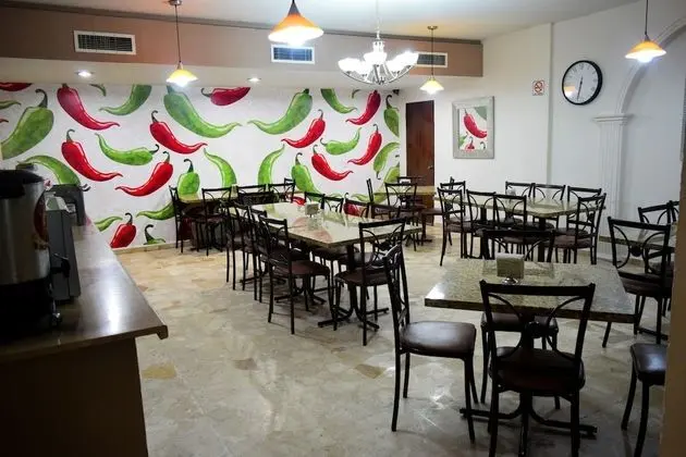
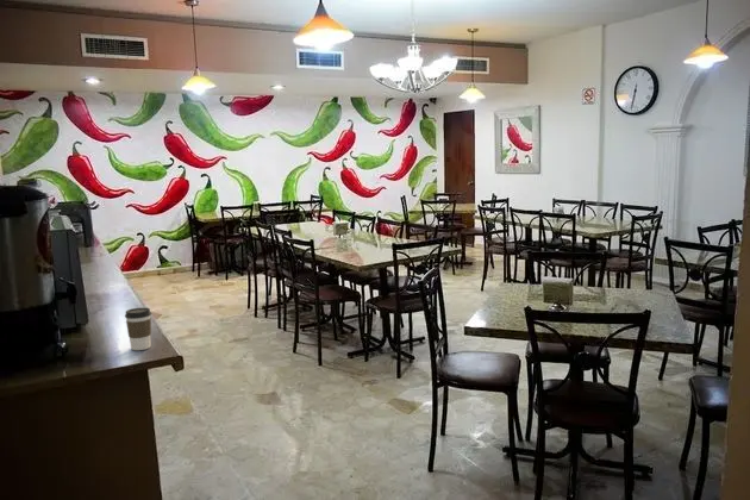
+ coffee cup (139, 329)
